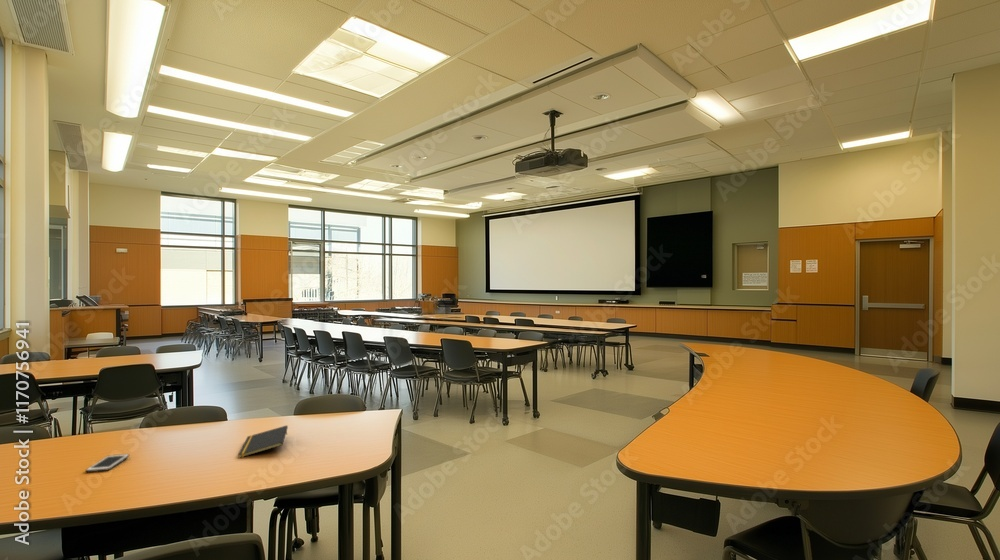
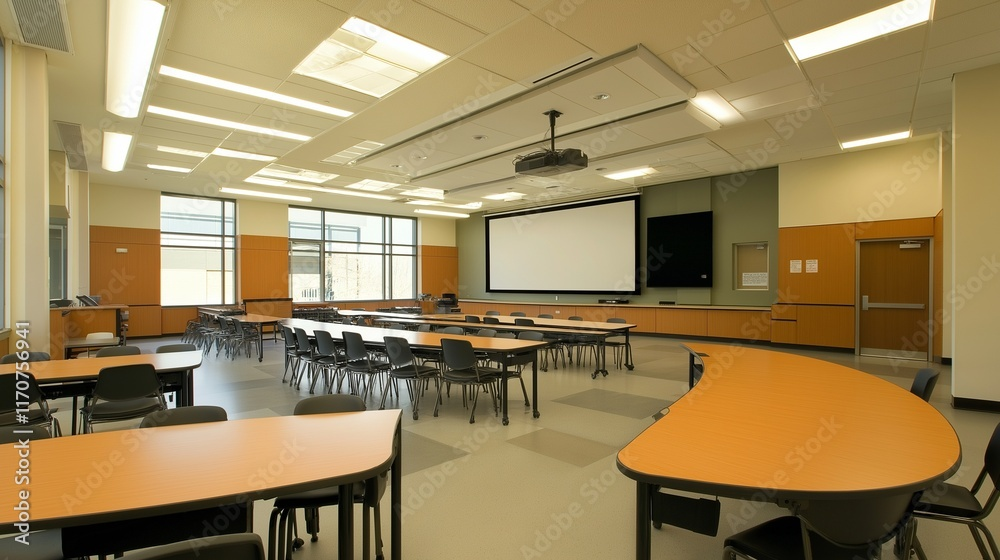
- notepad (264, 440)
- cell phone (108, 462)
